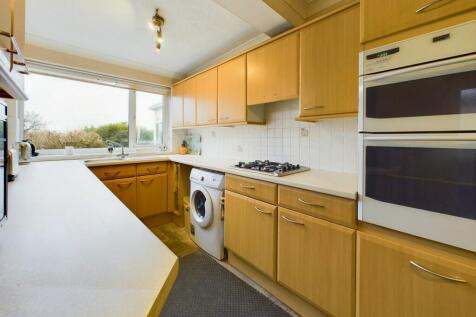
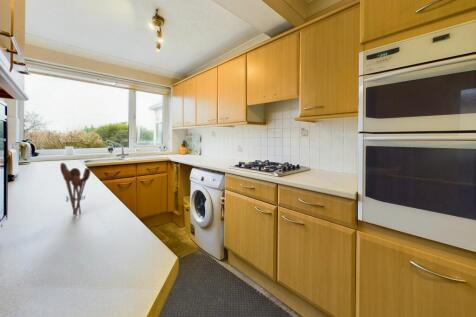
+ utensil holder (74, 189)
